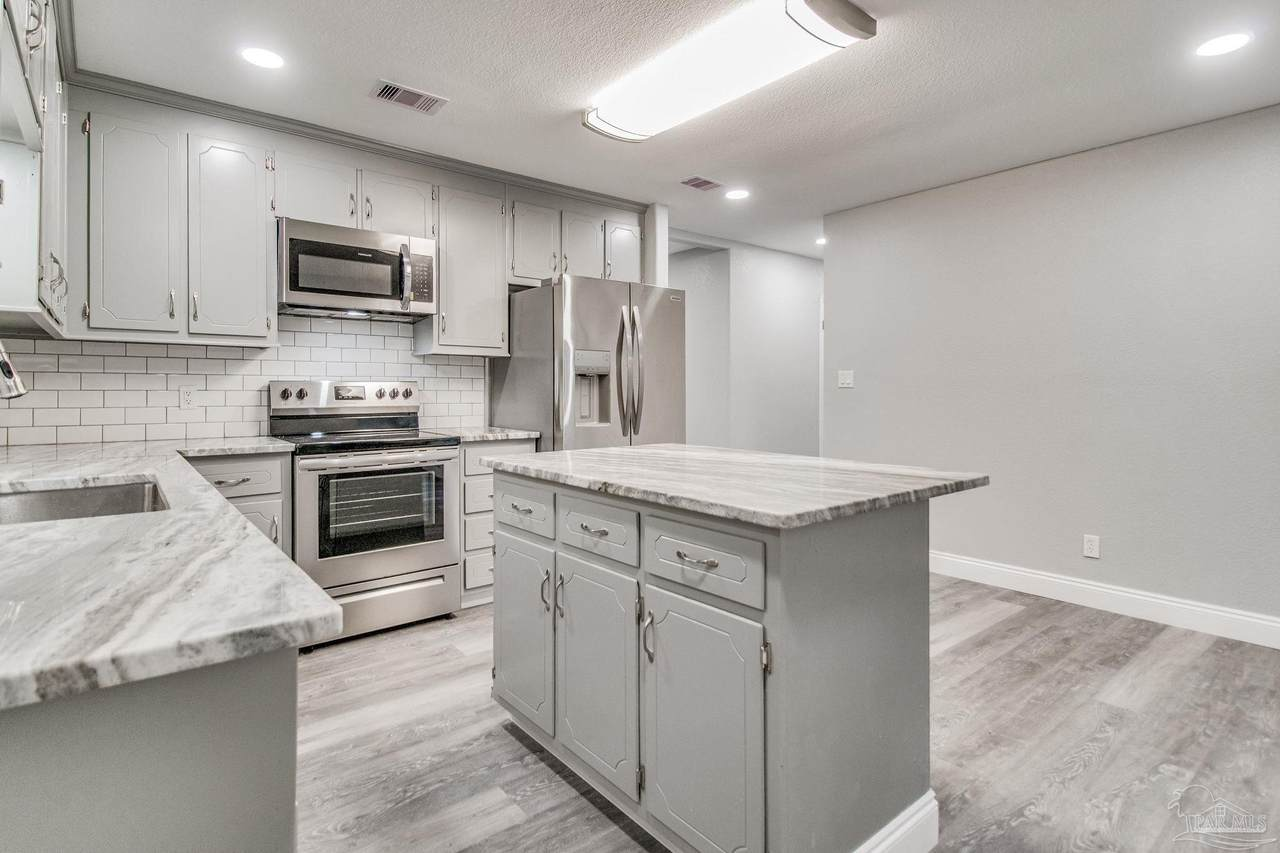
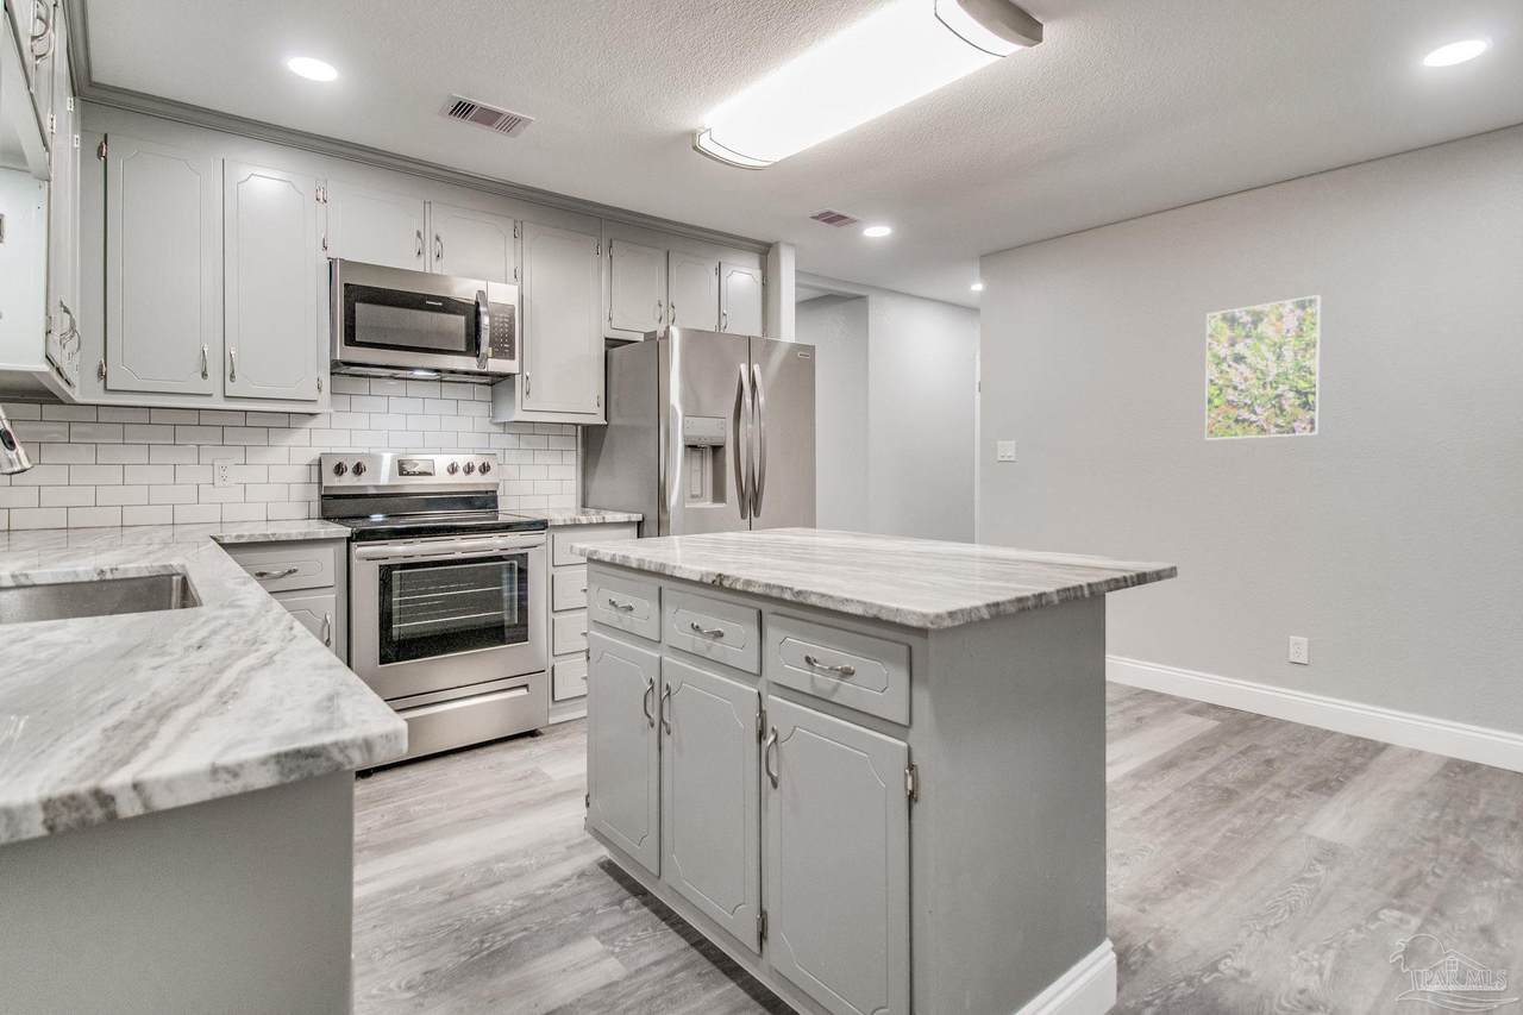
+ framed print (1260, 371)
